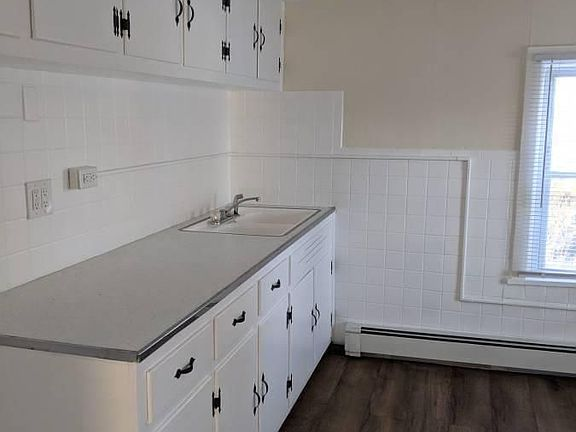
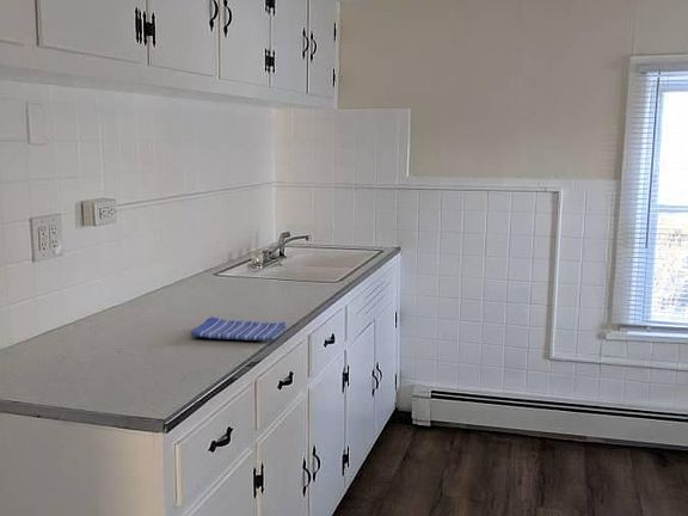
+ dish towel (239, 328)
